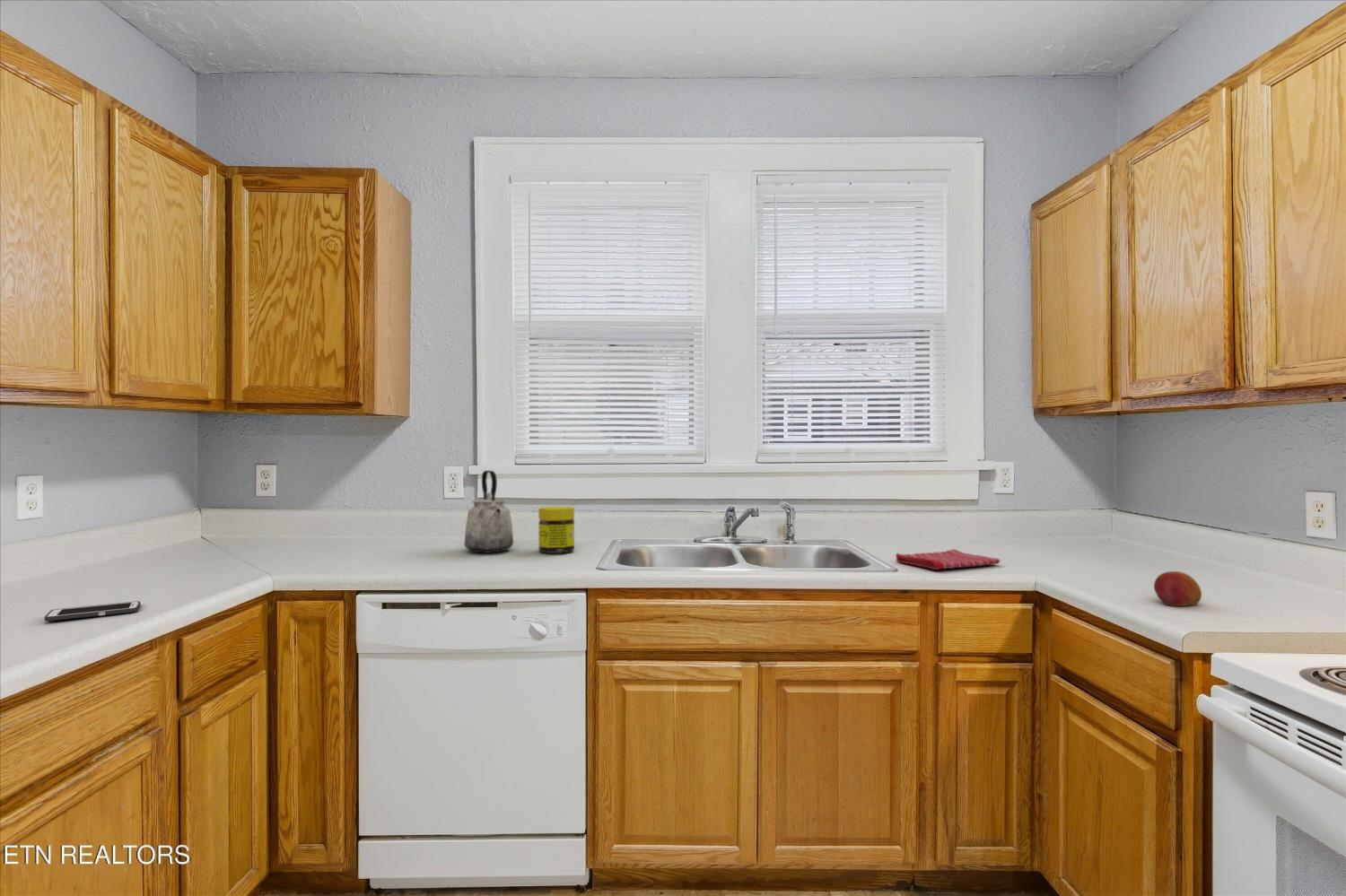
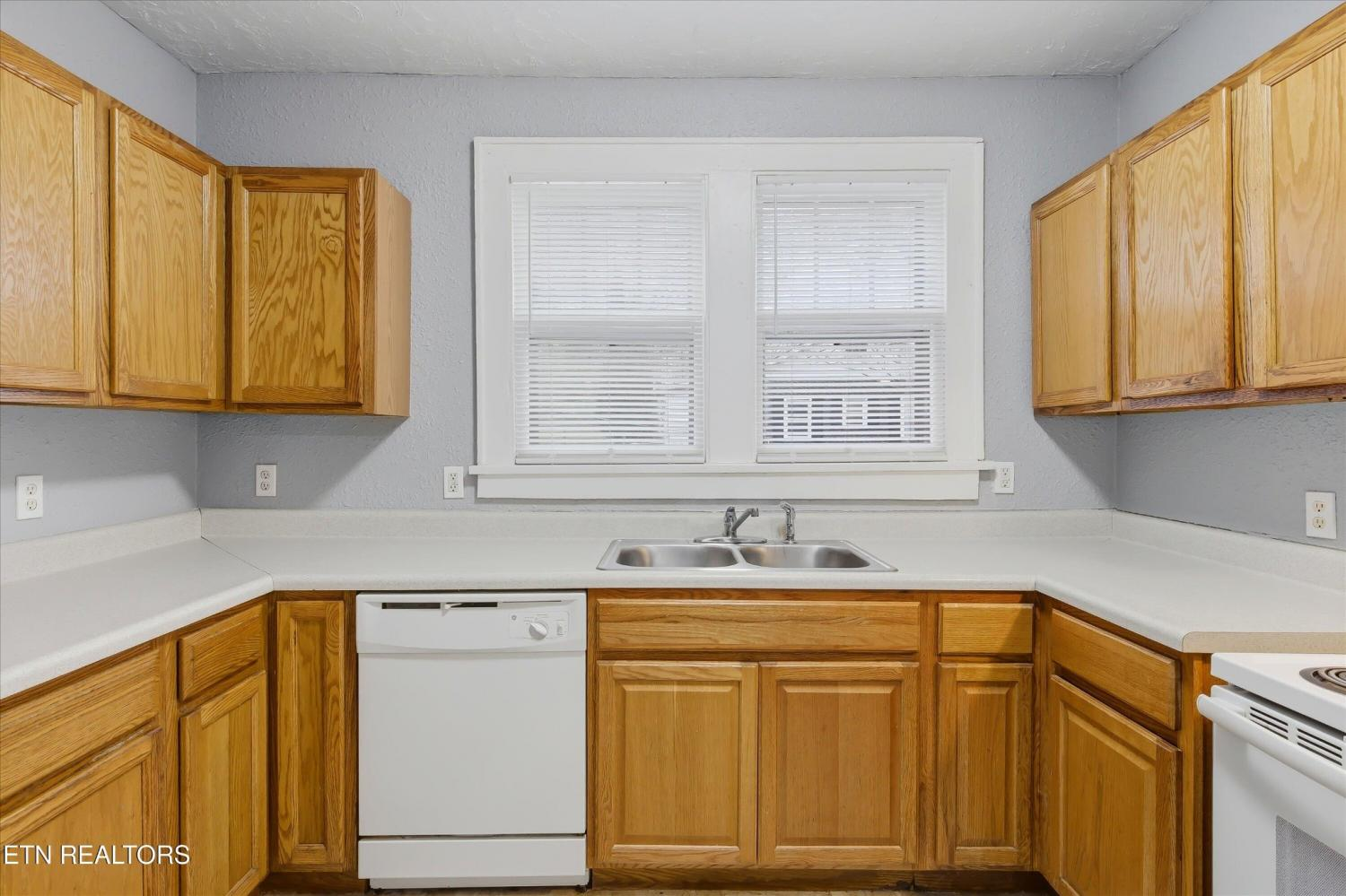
- fruit (1176, 588)
- jar (556, 529)
- kettle (491, 511)
- dish towel (946, 559)
- cell phone (94, 611)
